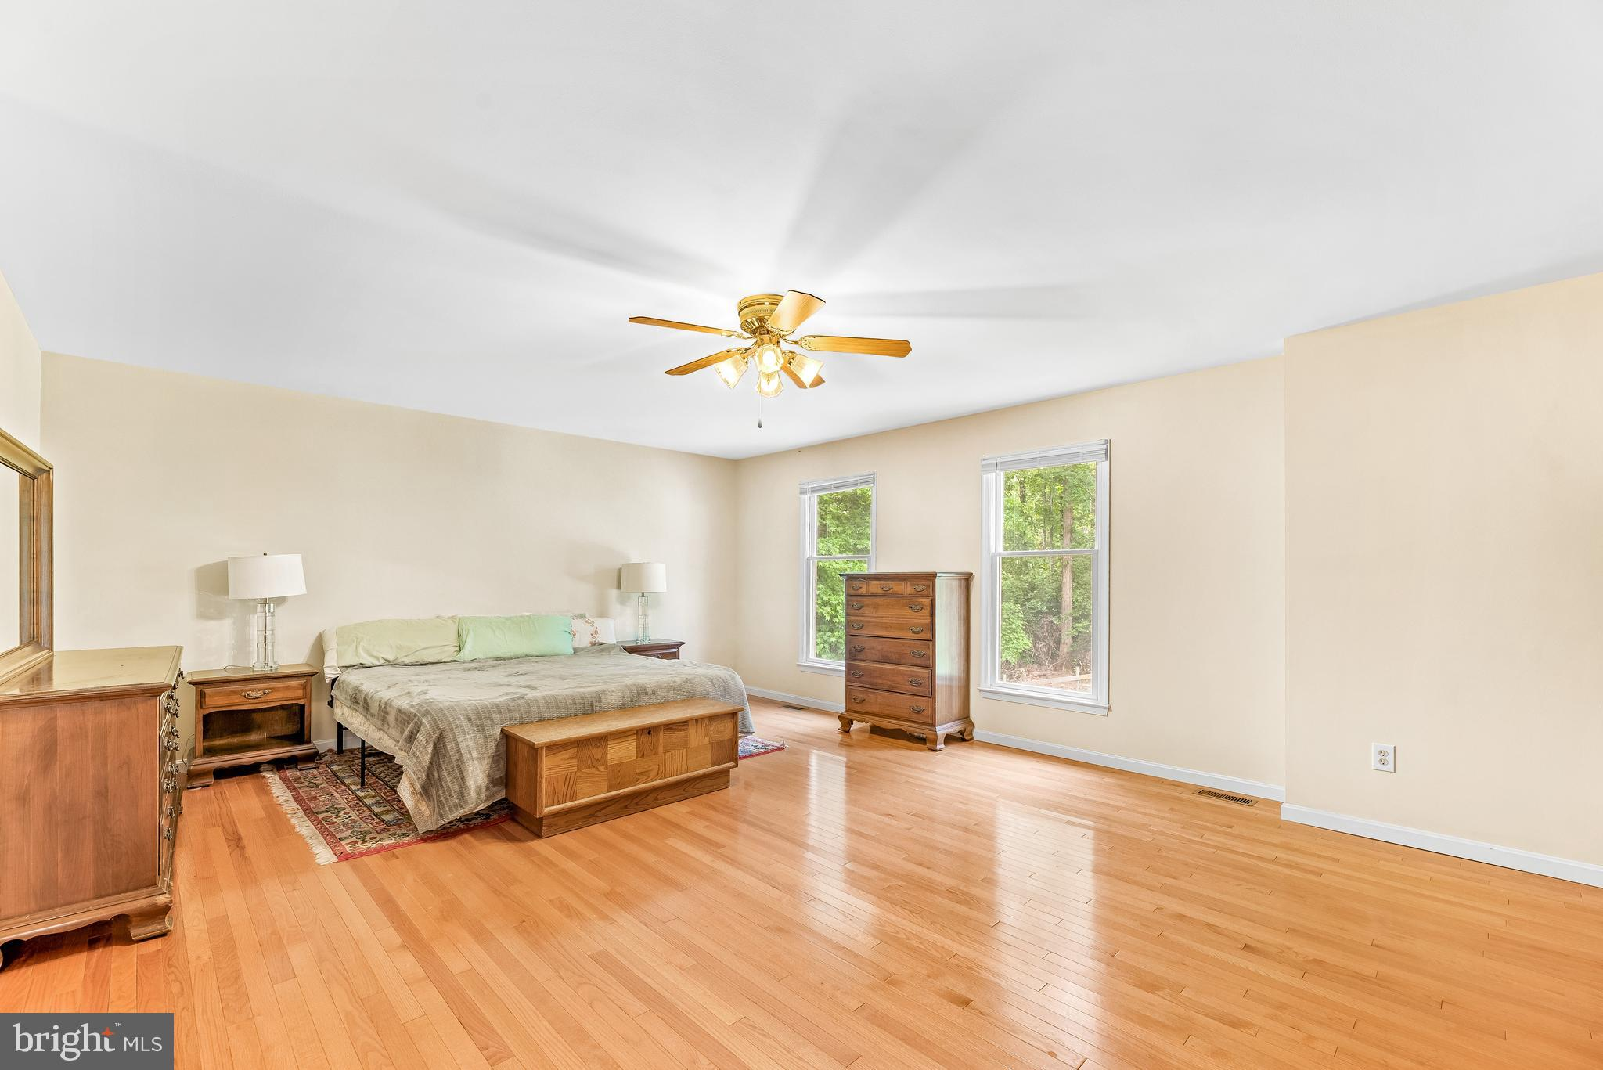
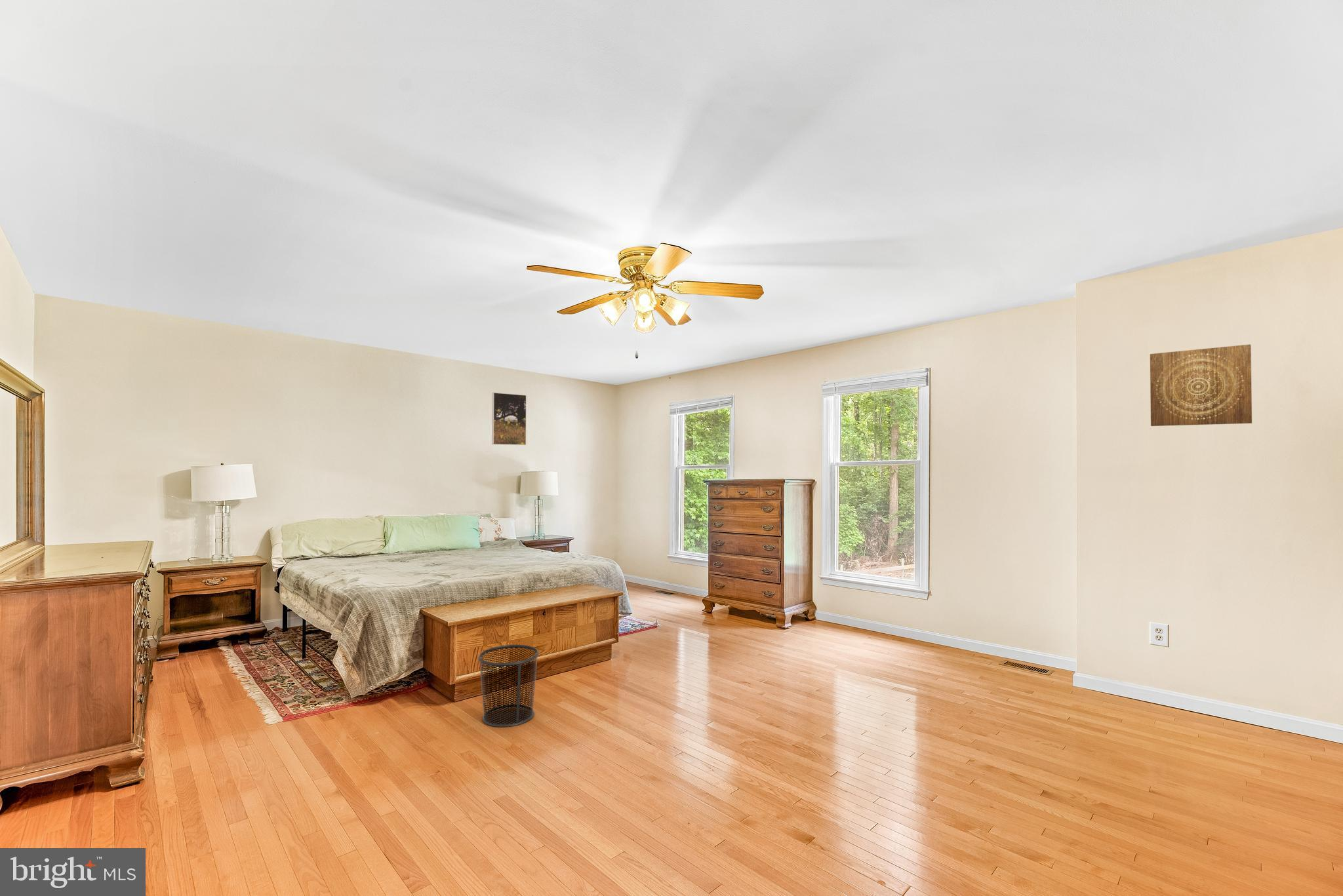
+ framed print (509, 419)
+ waste bin (509, 685)
+ wall art (1199, 387)
